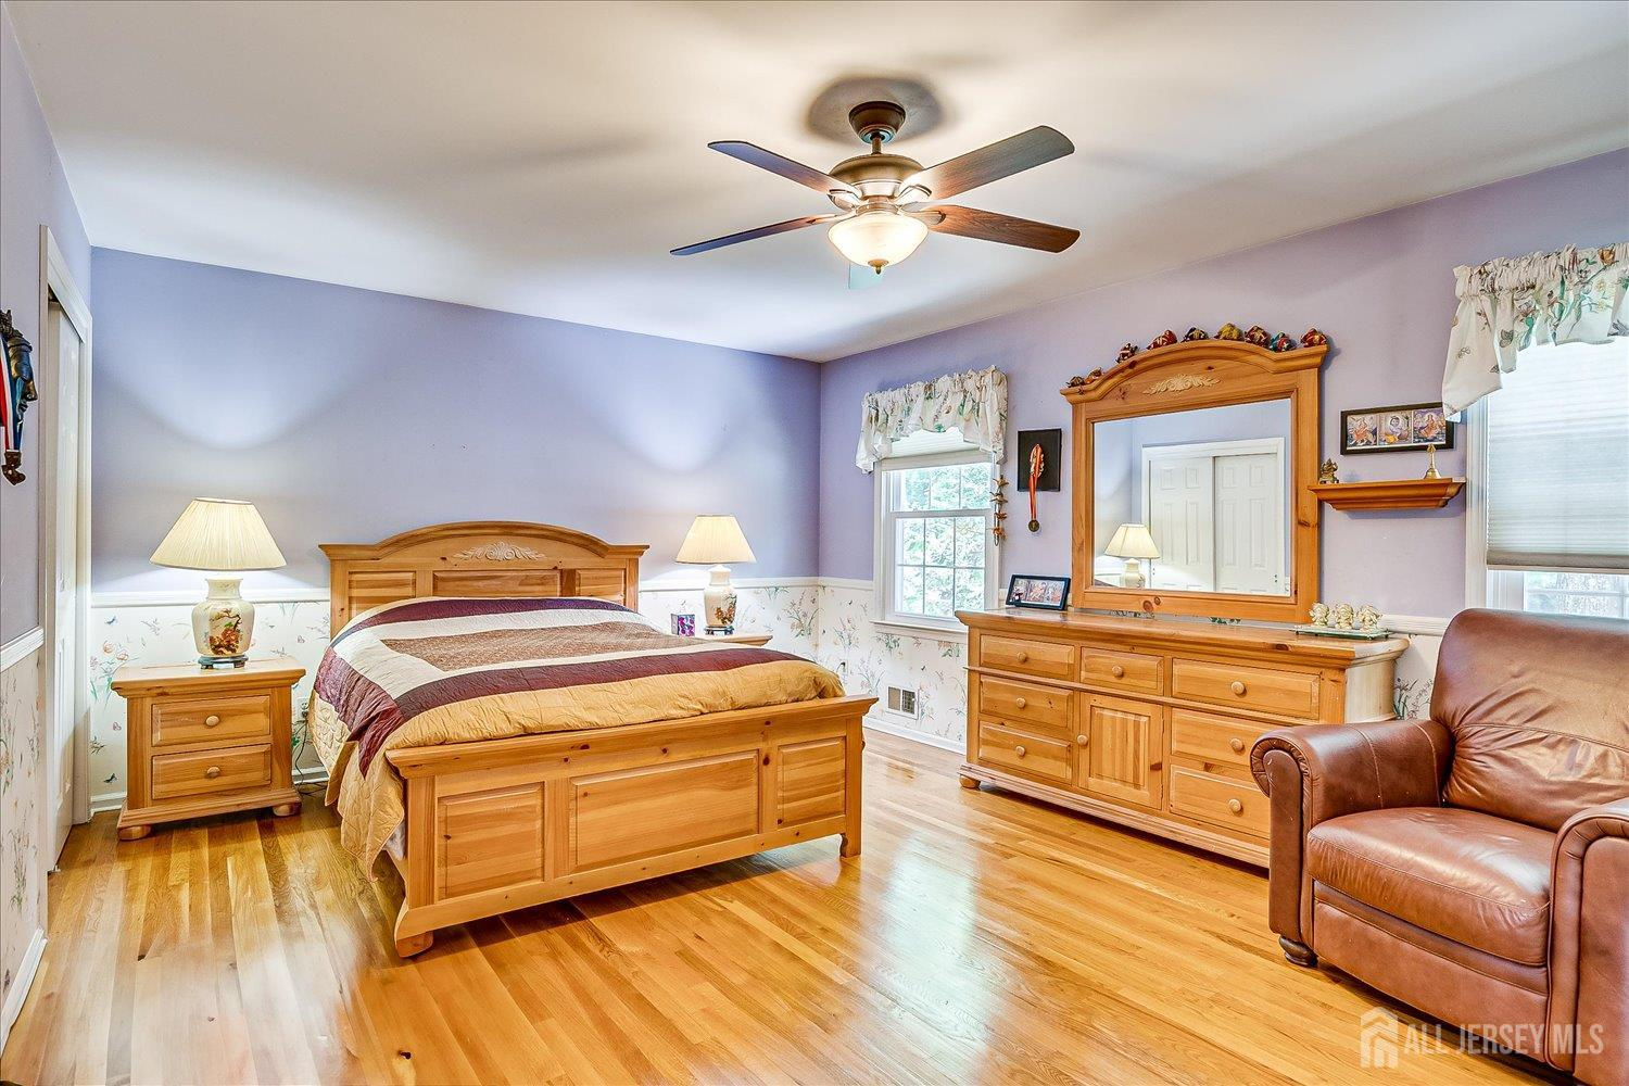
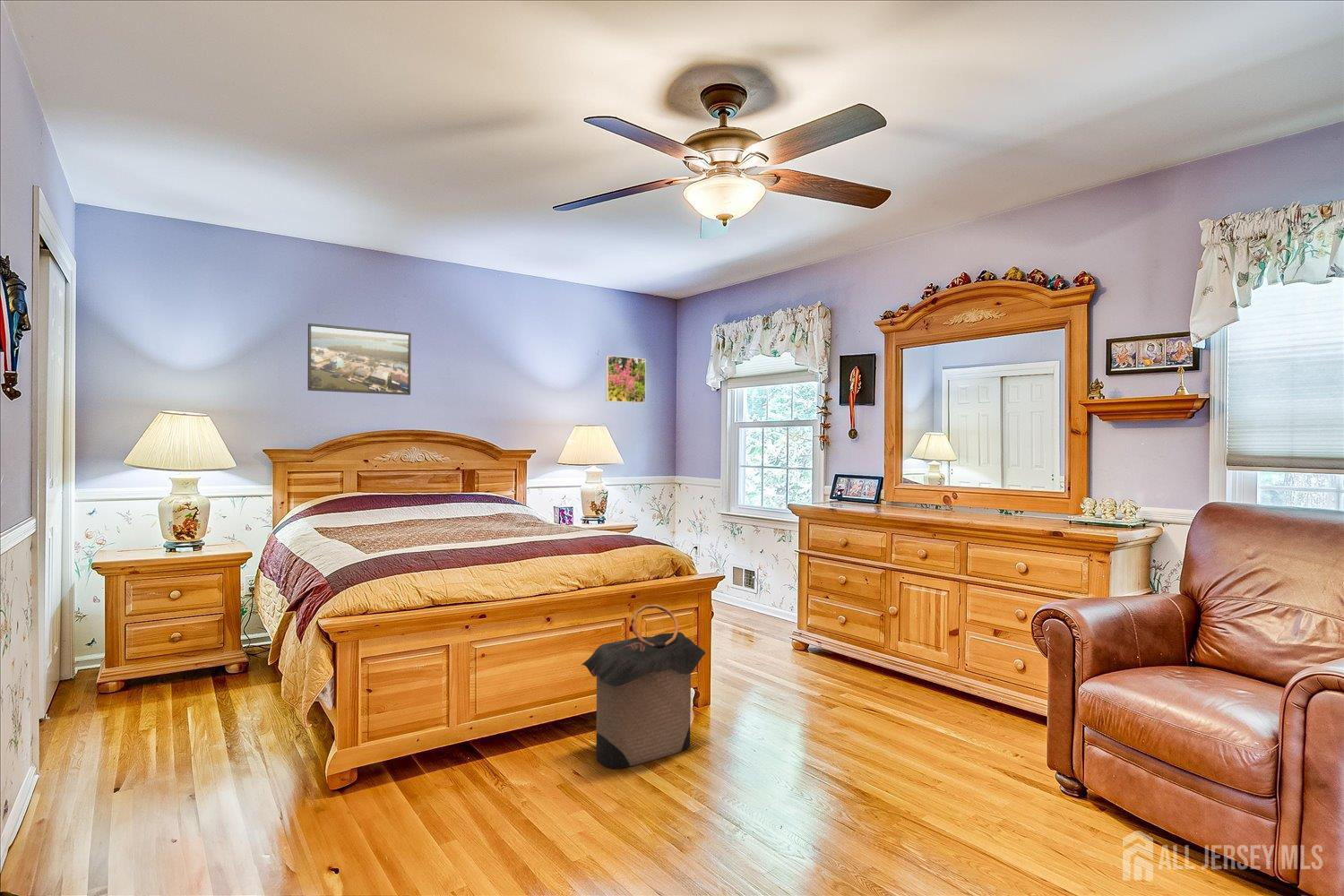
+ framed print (625, 379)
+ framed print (361, 360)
+ laundry hamper (644, 681)
